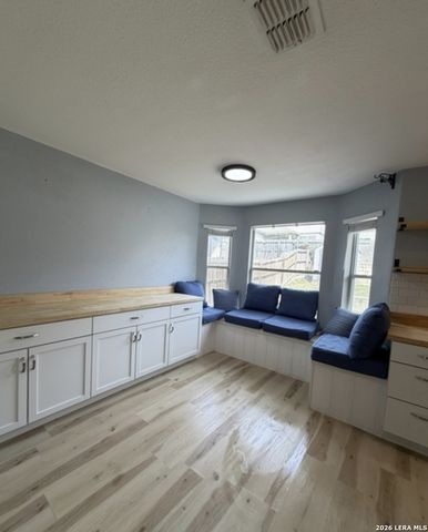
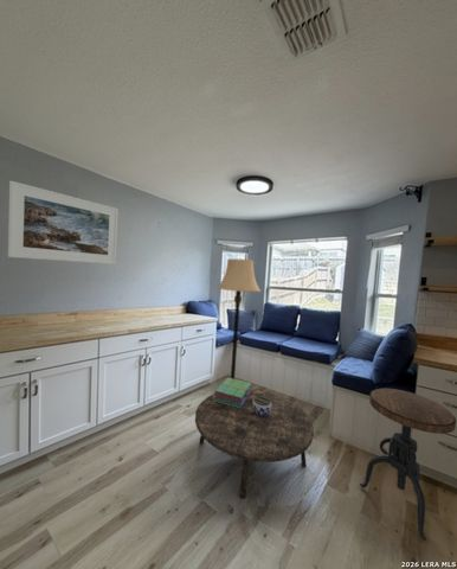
+ jar (262, 405)
+ stack of books (233, 391)
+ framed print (71, 229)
+ lamp (236, 328)
+ side table (404, 454)
+ coffee table (251, 434)
